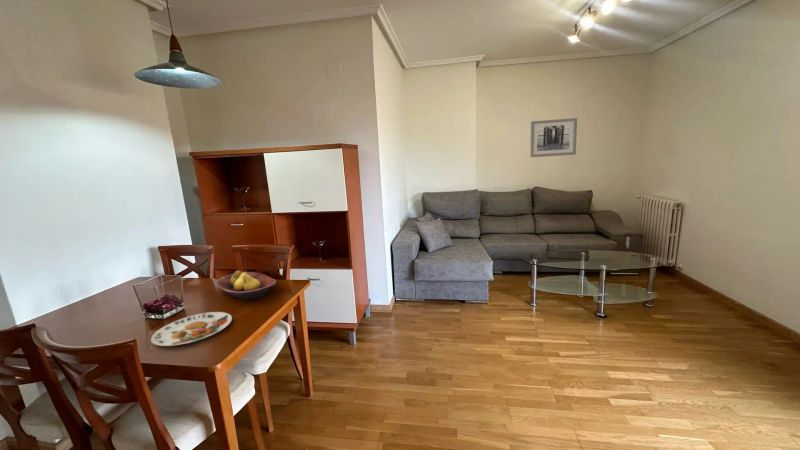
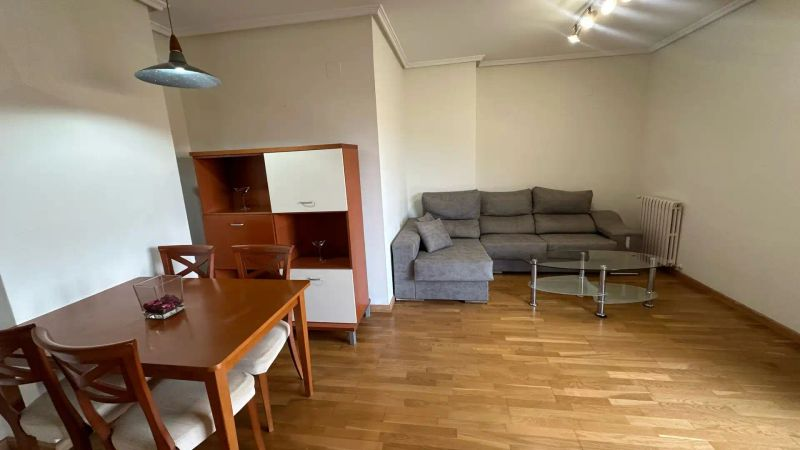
- plate (194, 328)
- wall art (553, 138)
- fruit bowl (245, 282)
